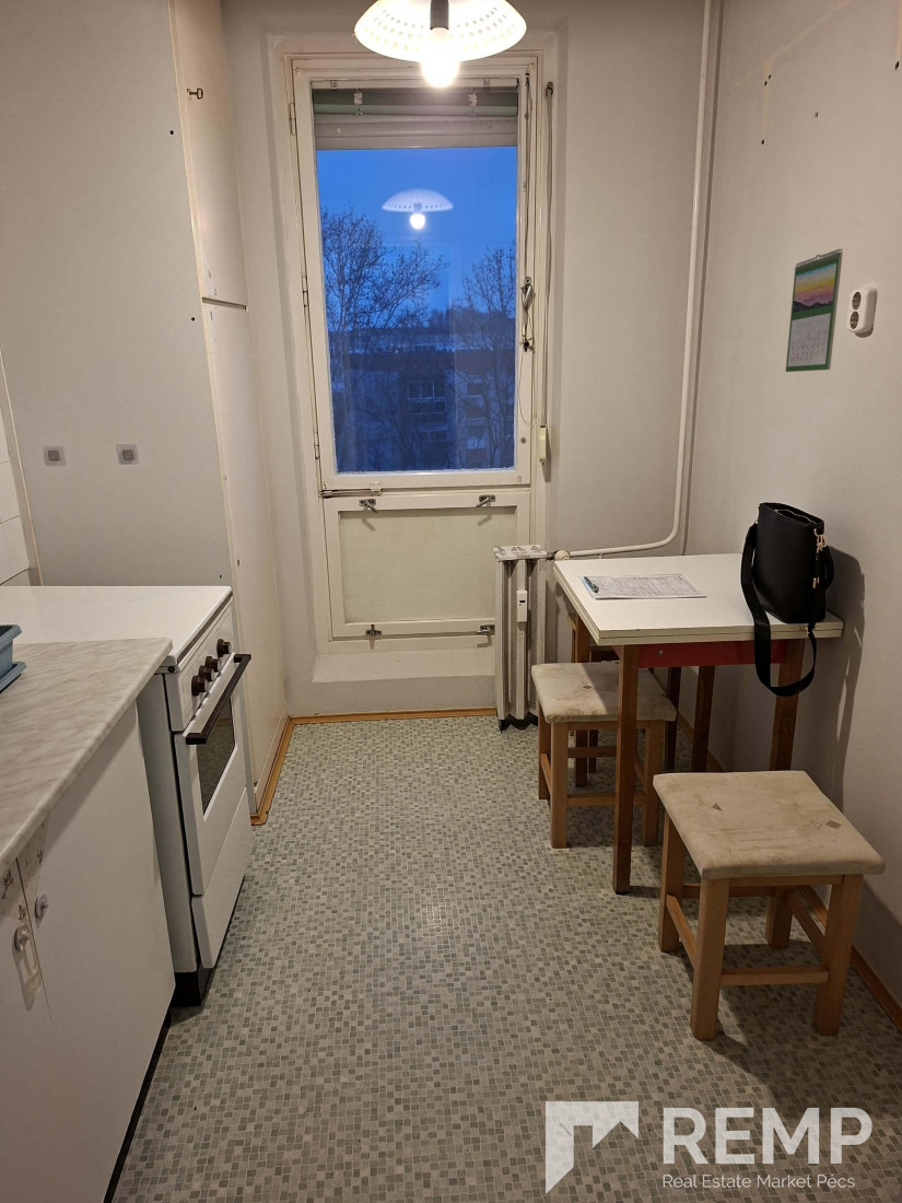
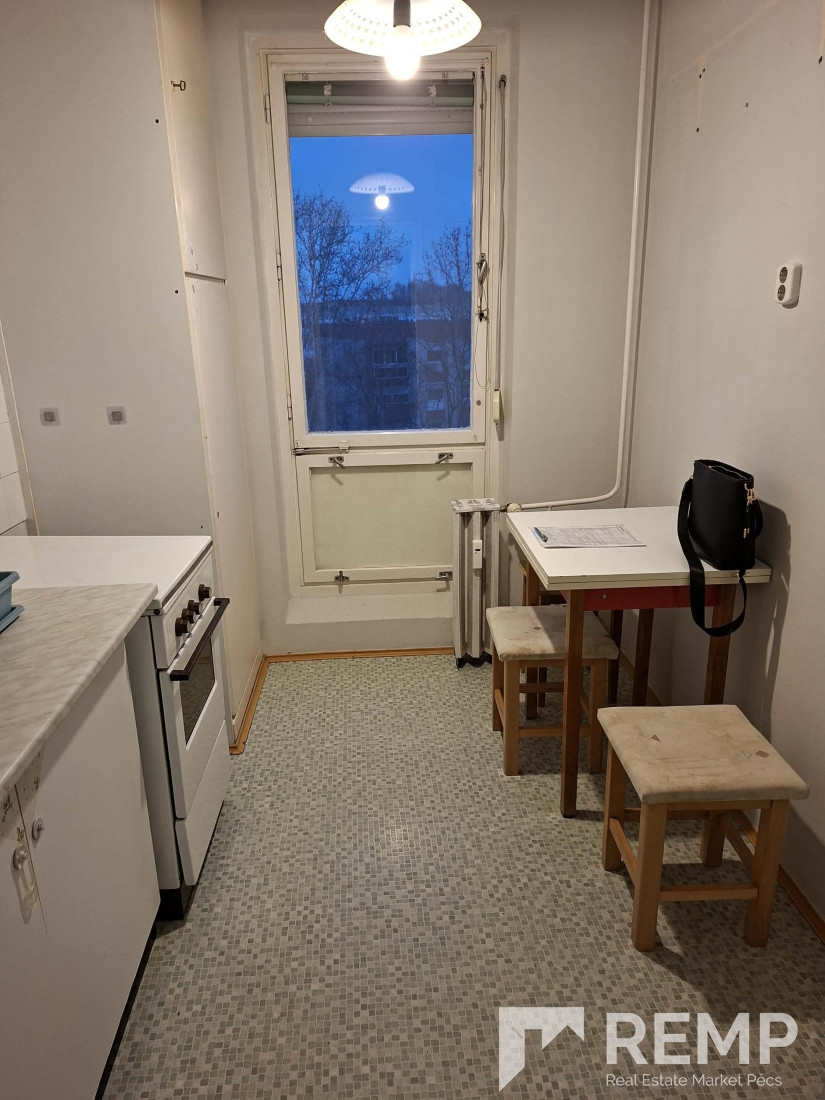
- calendar (811, 313)
